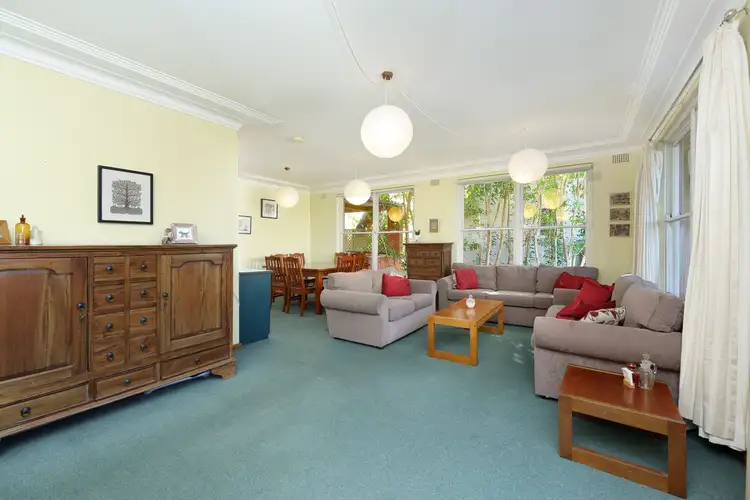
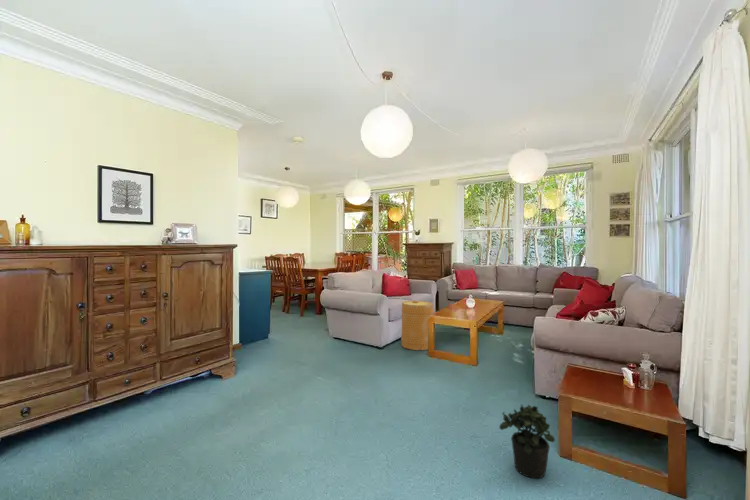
+ basket (417, 324)
+ potted plant (526, 436)
